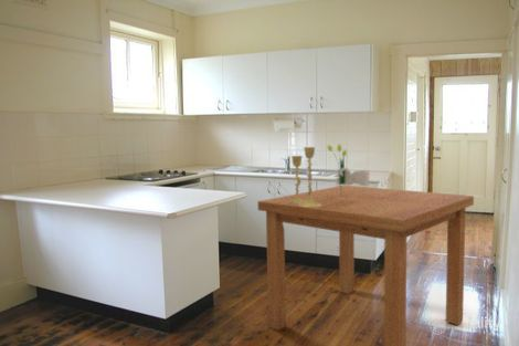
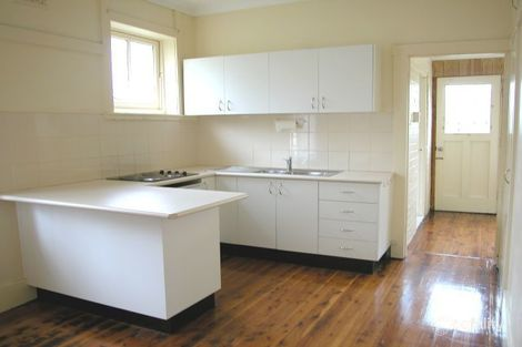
- candlestick (307, 175)
- bouquet (347, 169)
- dining table (353, 262)
